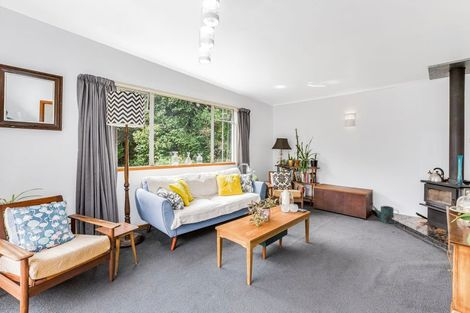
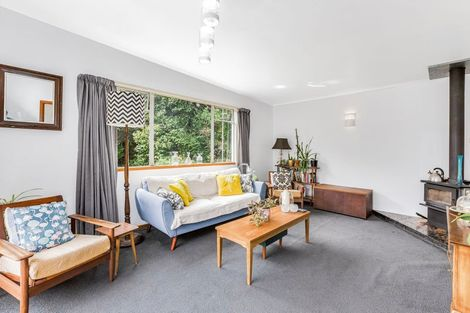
- watering can (383, 212)
